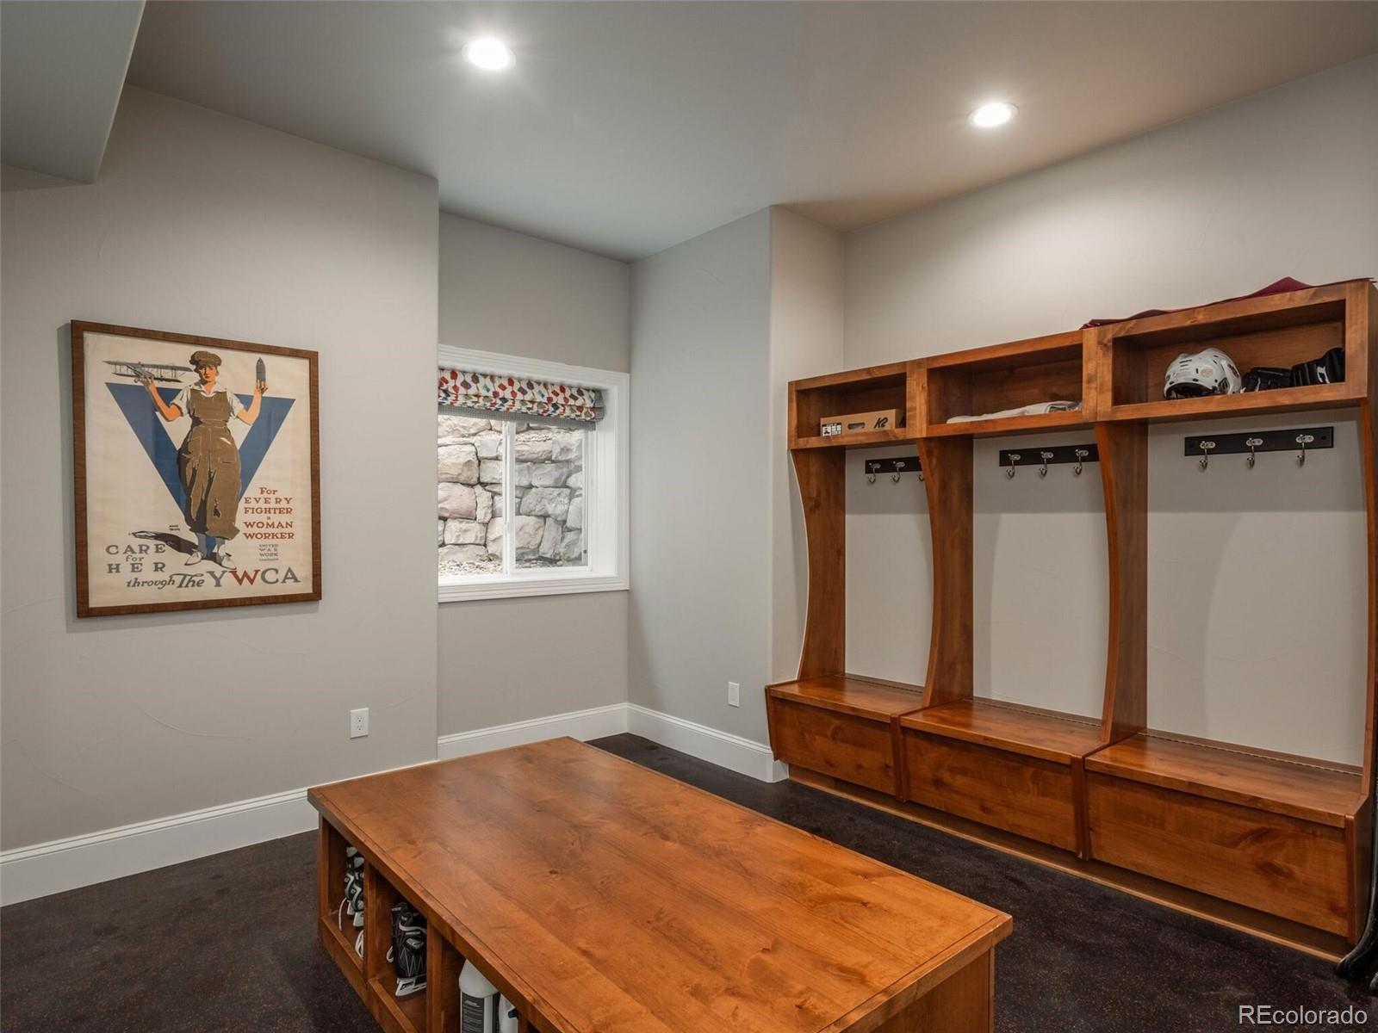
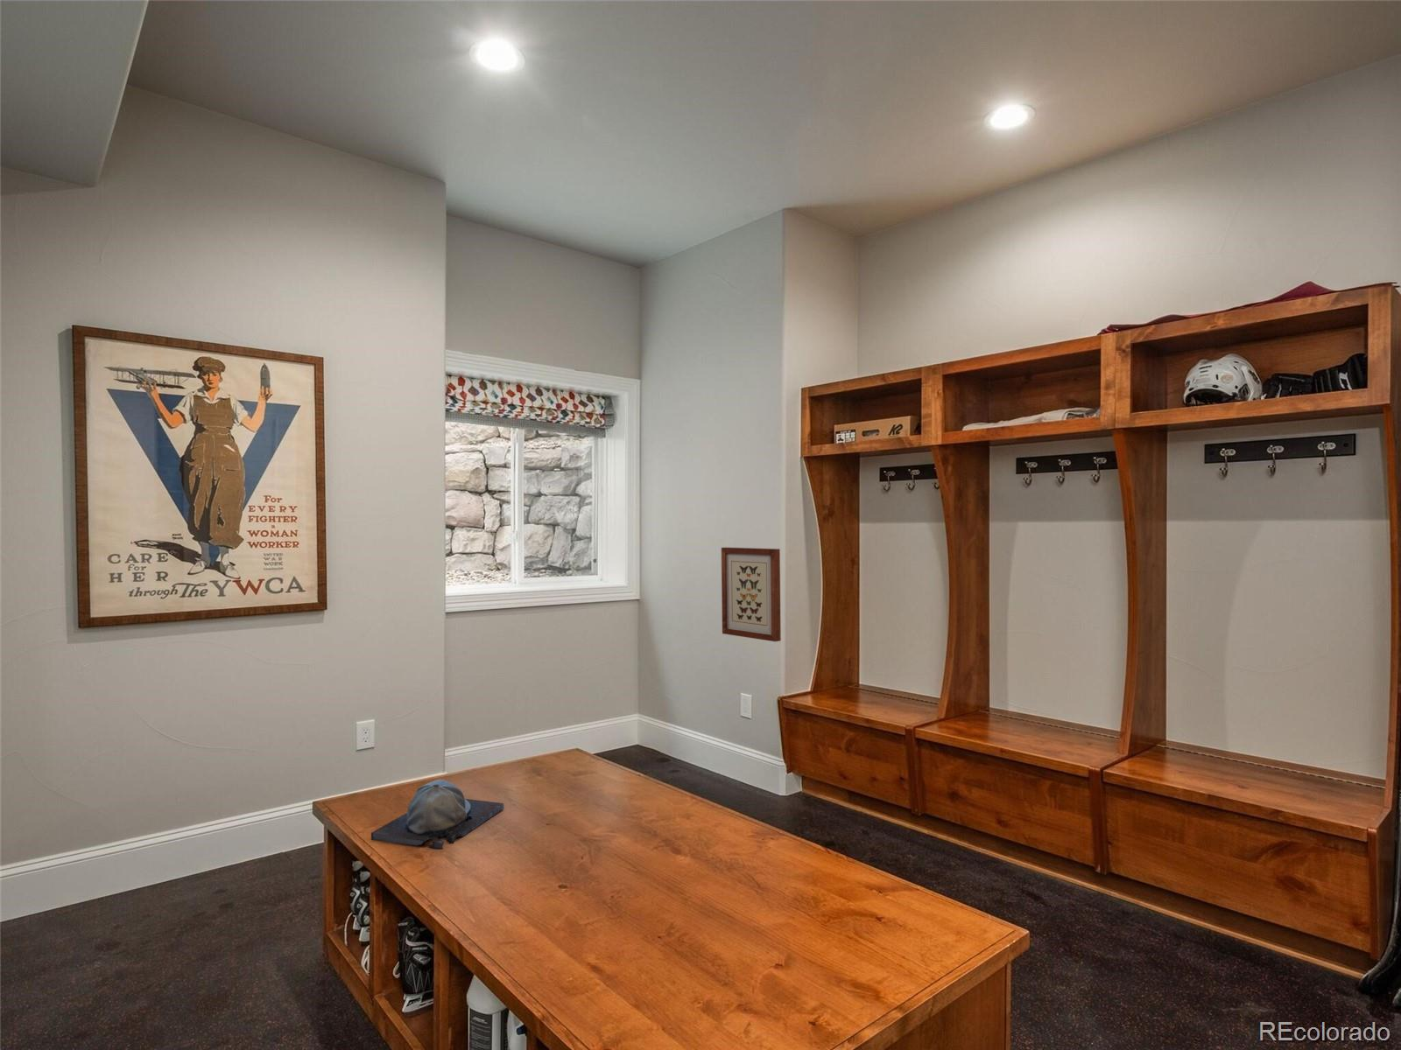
+ baseball cap (440, 800)
+ wall art (749, 592)
